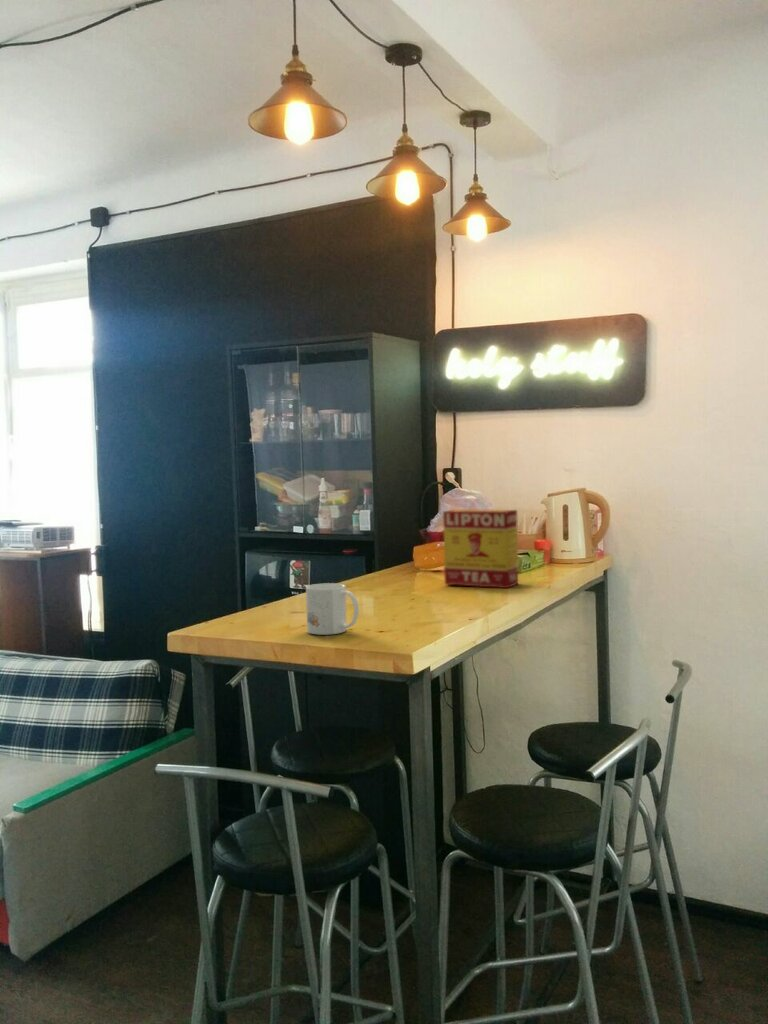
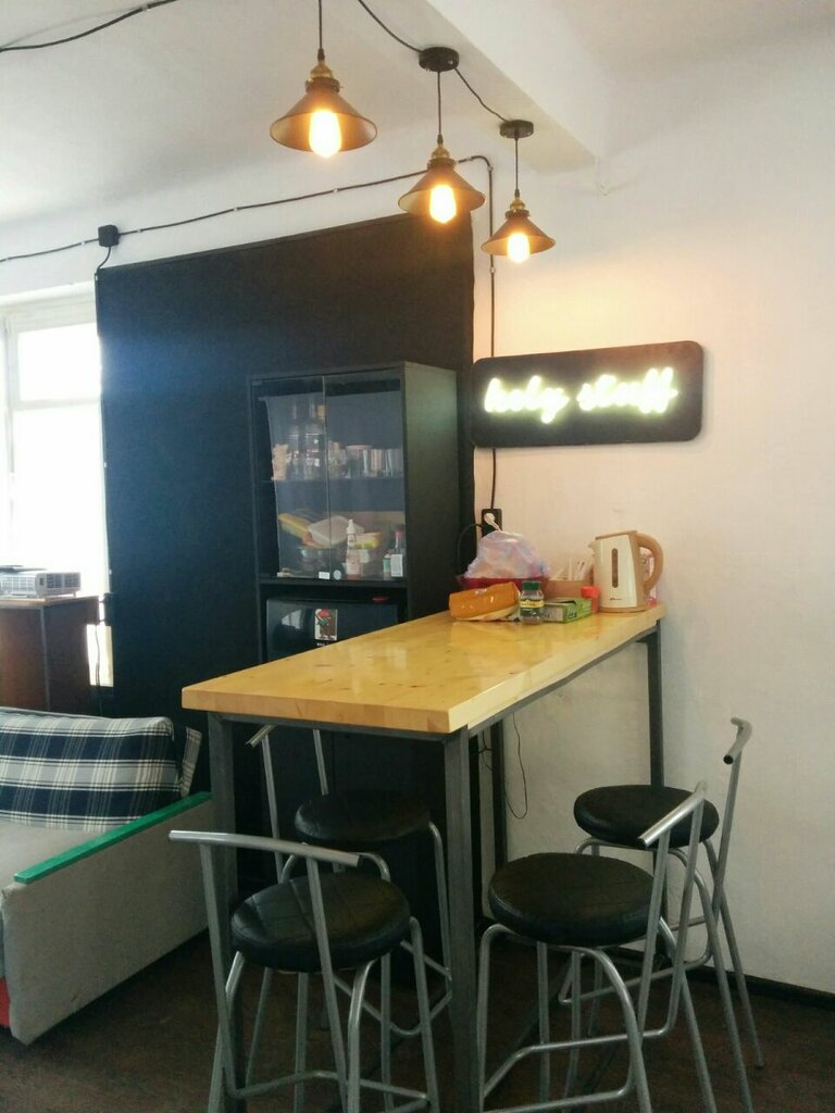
- tea box (480, 547)
- mug (333, 609)
